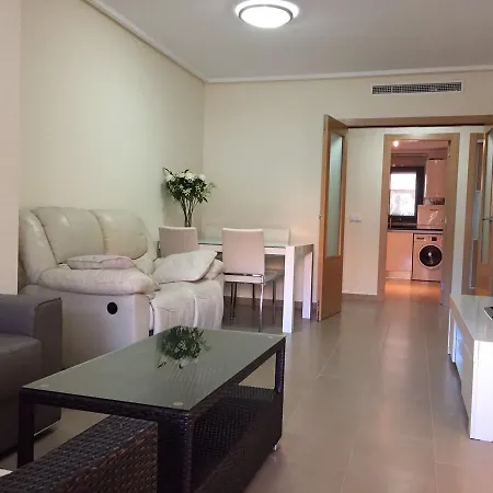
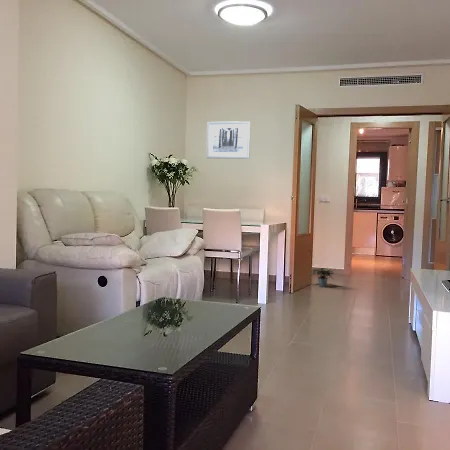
+ wall art (228, 140)
+ potted plant (322, 277)
